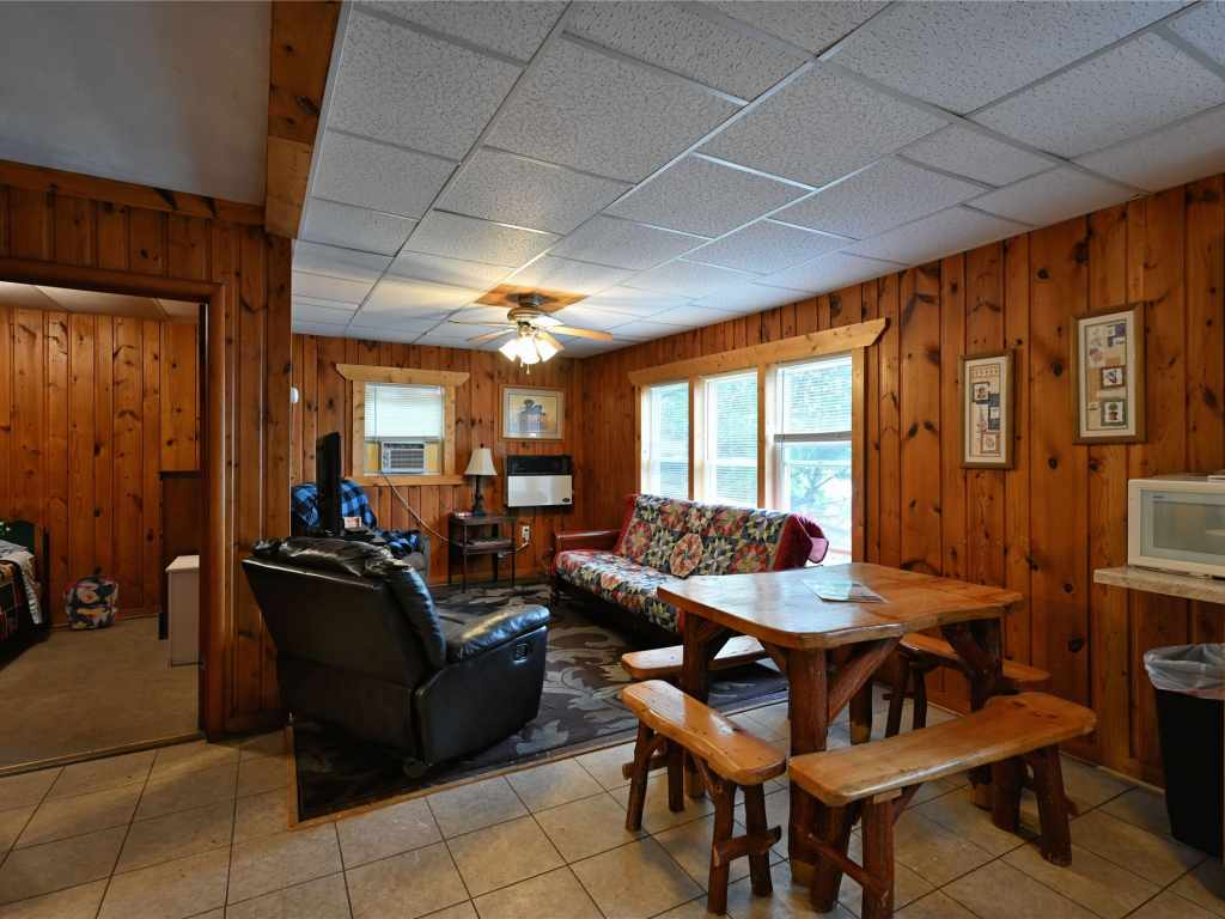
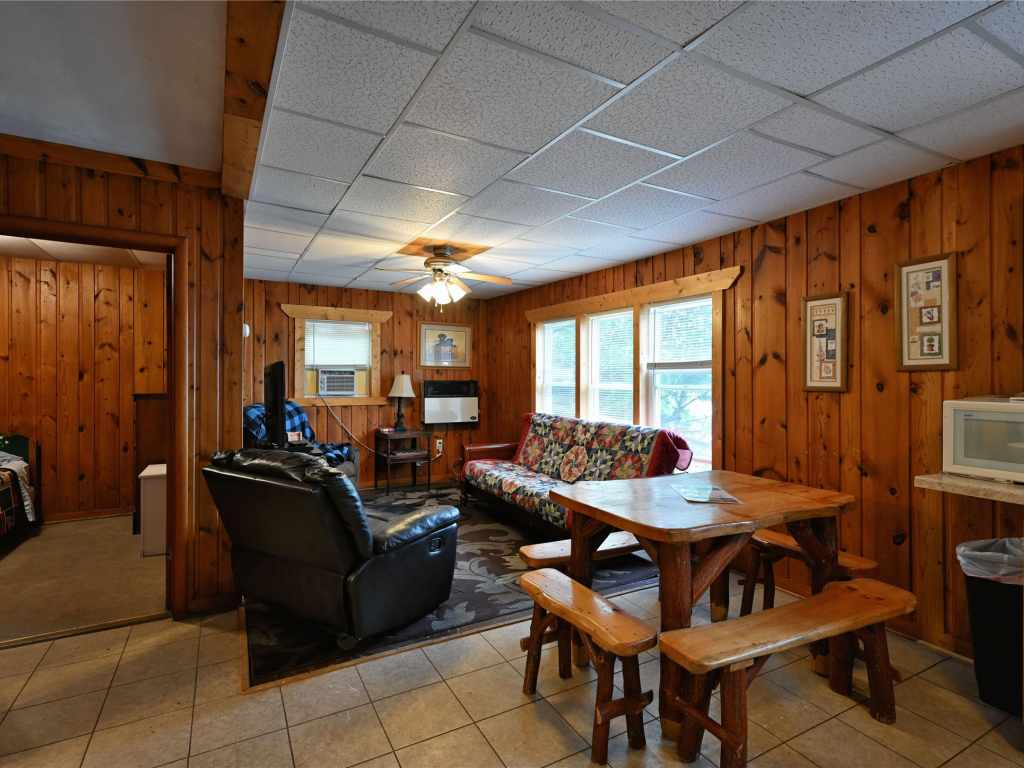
- backpack (91, 600)
